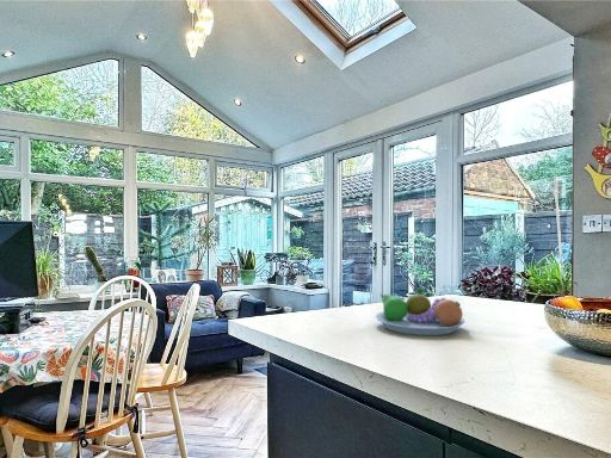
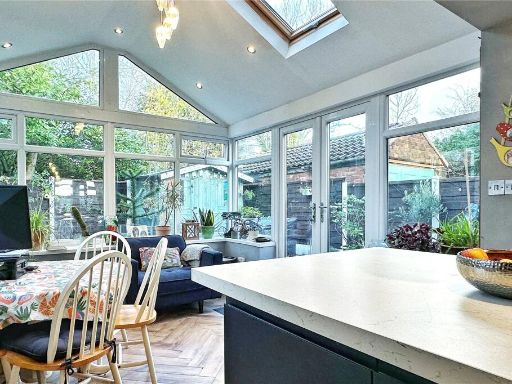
- fruit bowl (416, 308)
